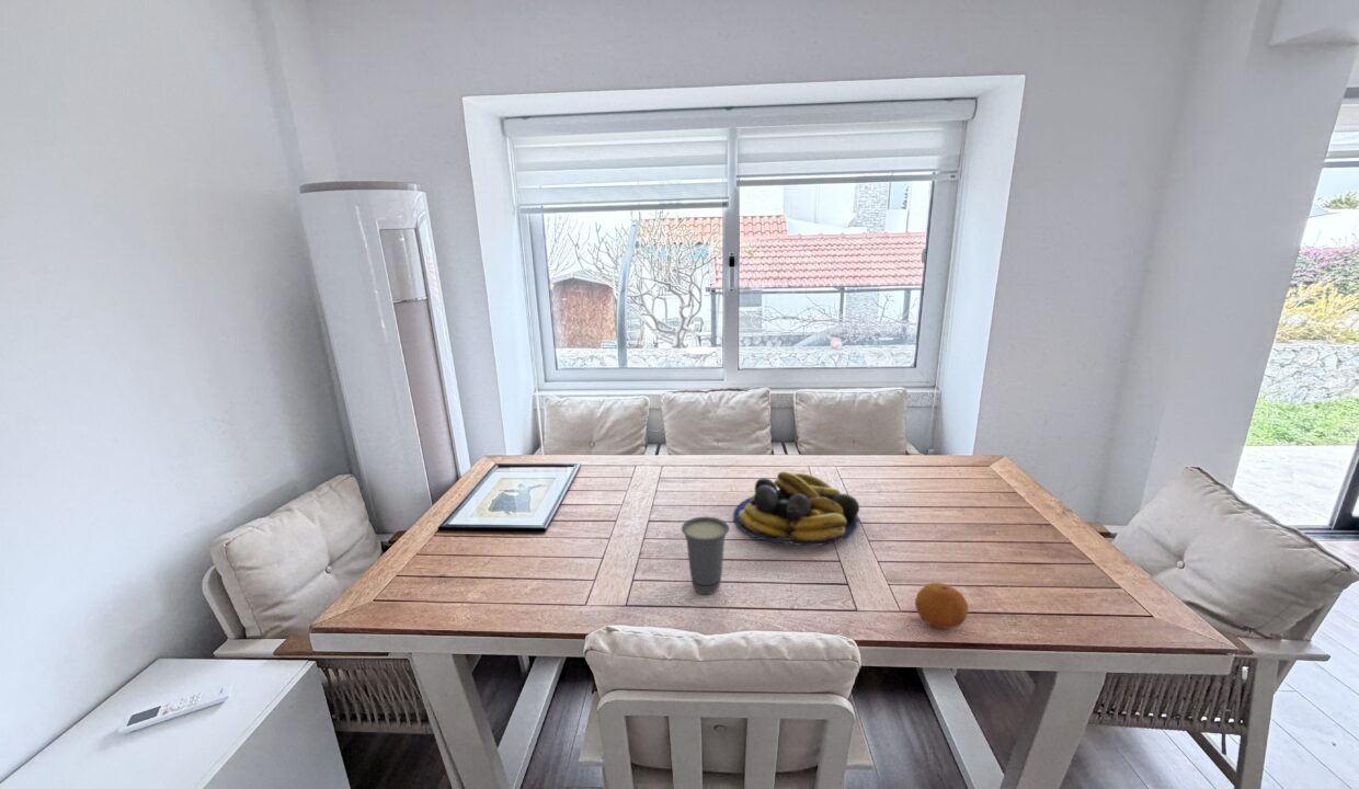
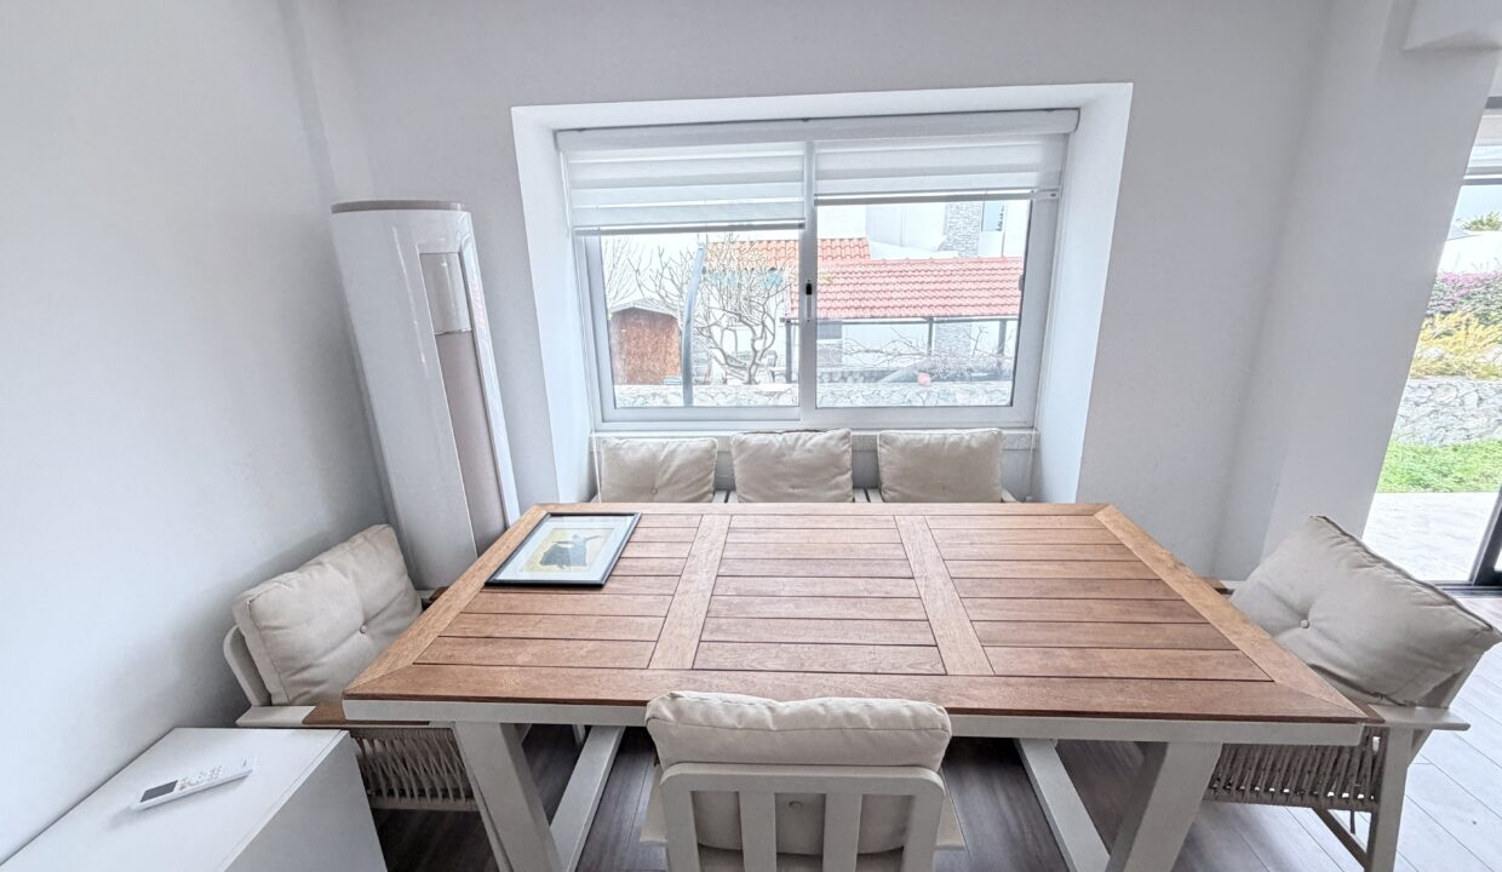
- fruit (941, 605)
- cup (705, 557)
- fruit bowl (793, 498)
